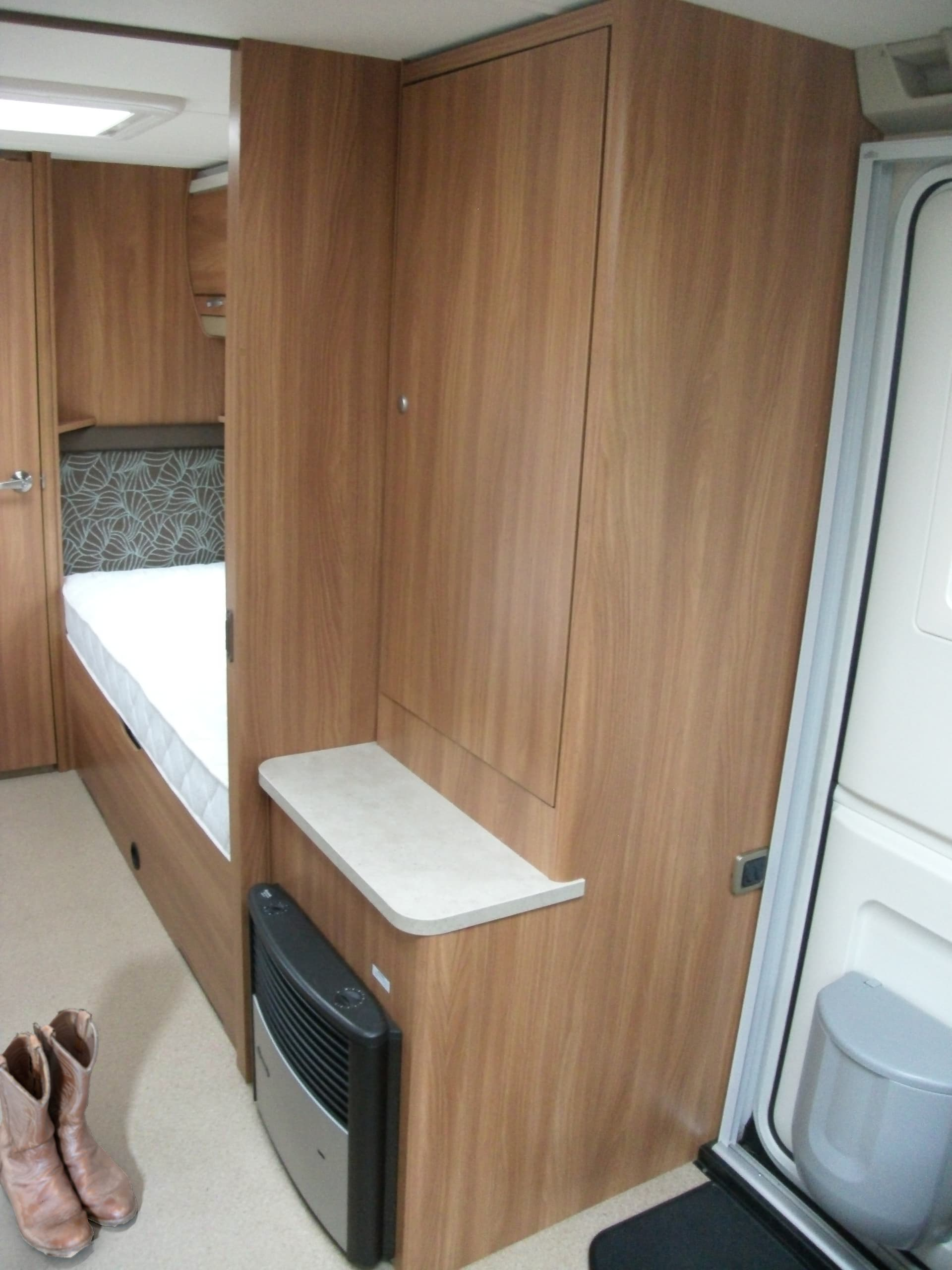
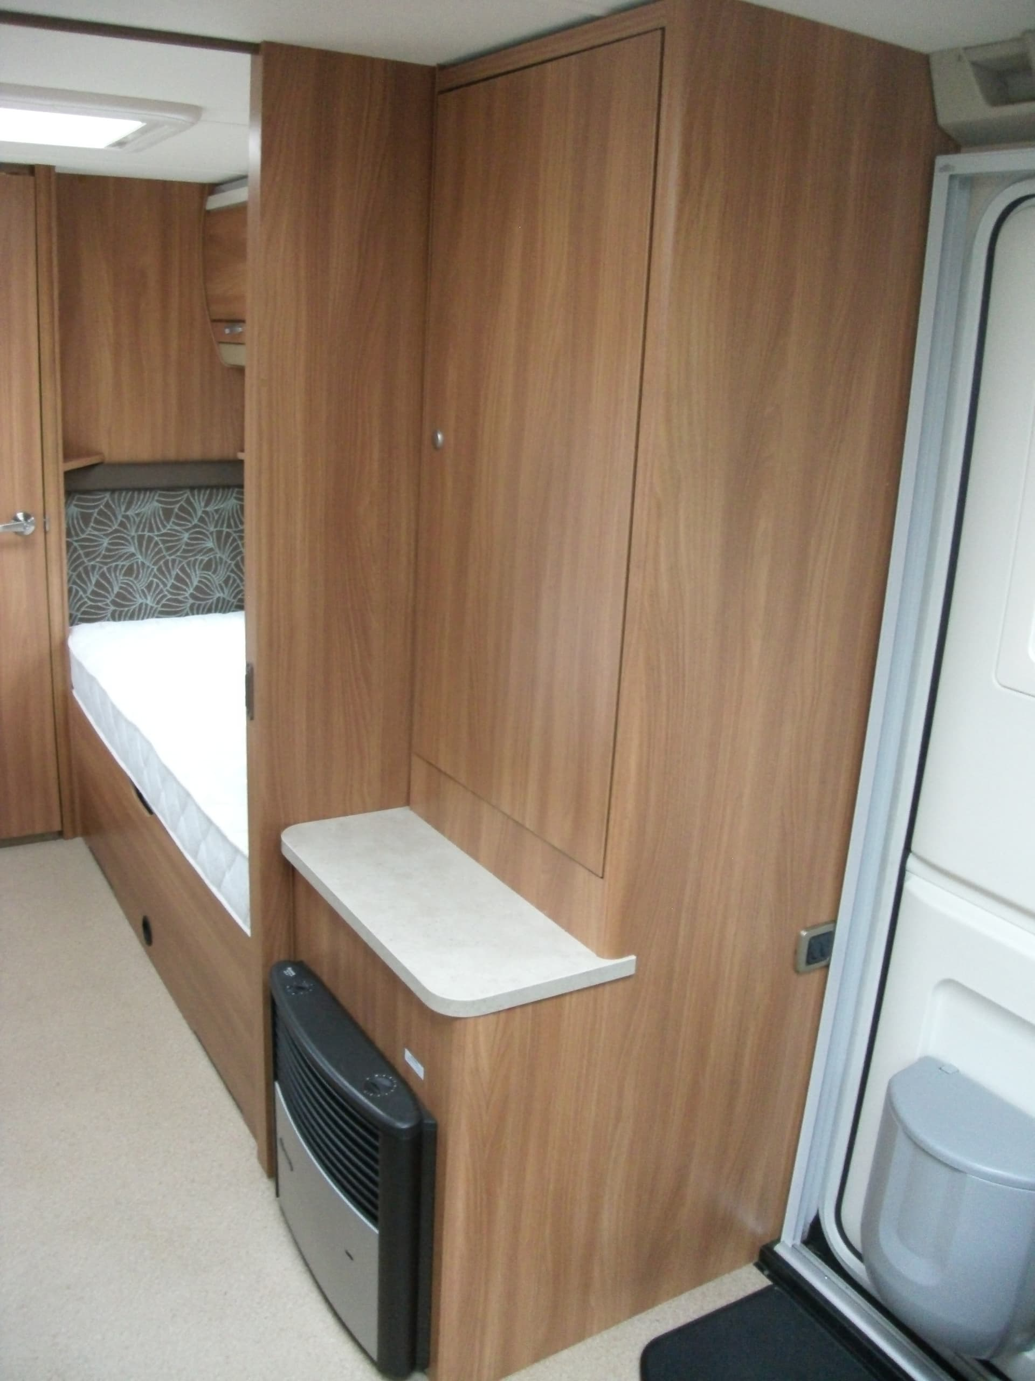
- boots (63, 1121)
